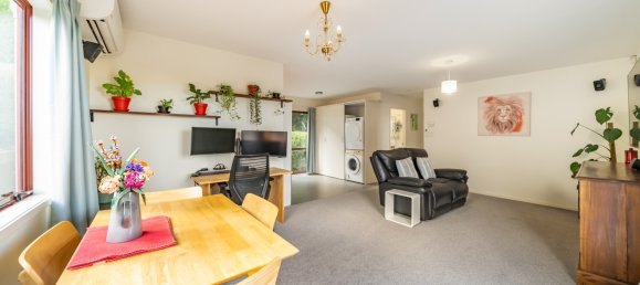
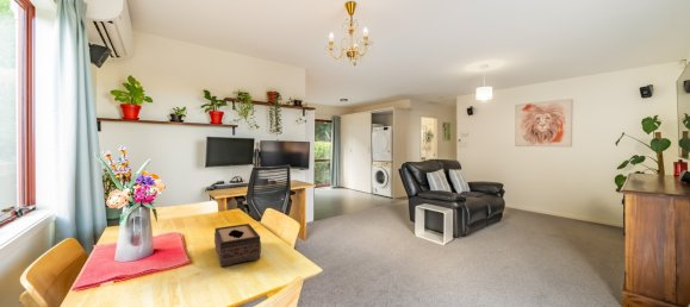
+ tissue box (236, 242)
